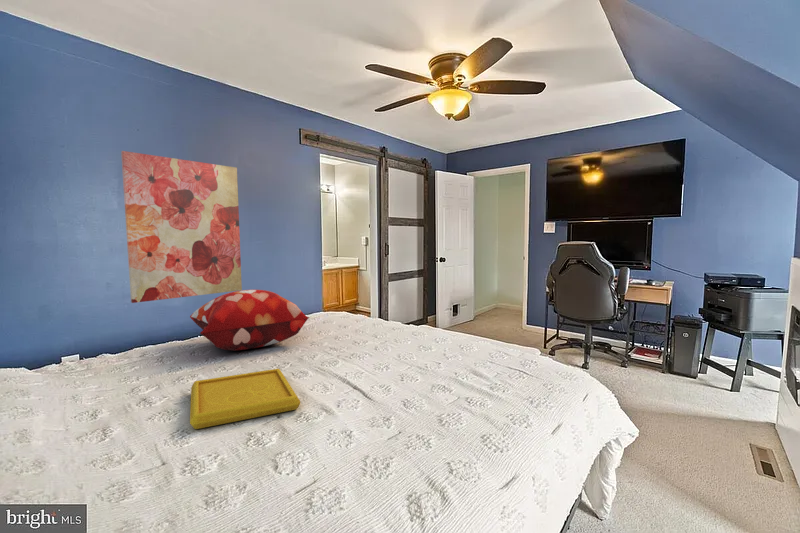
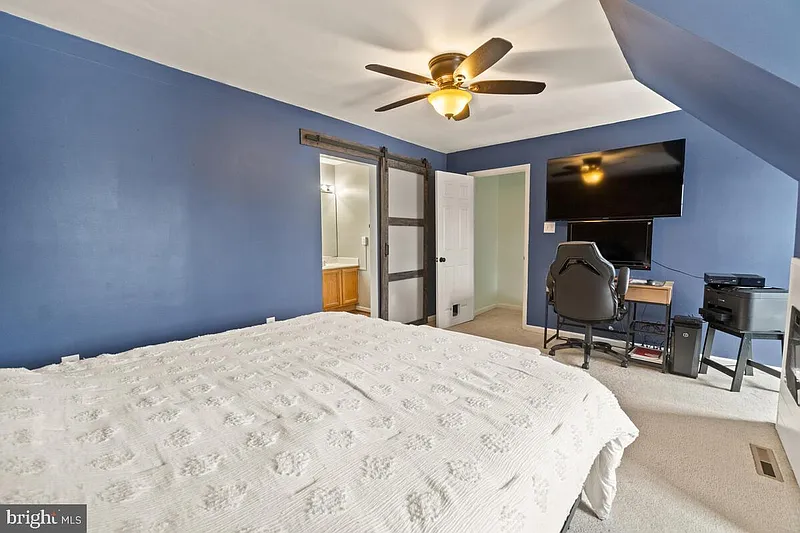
- serving tray (243, 394)
- decorative pillow (249, 317)
- wall art (188, 229)
